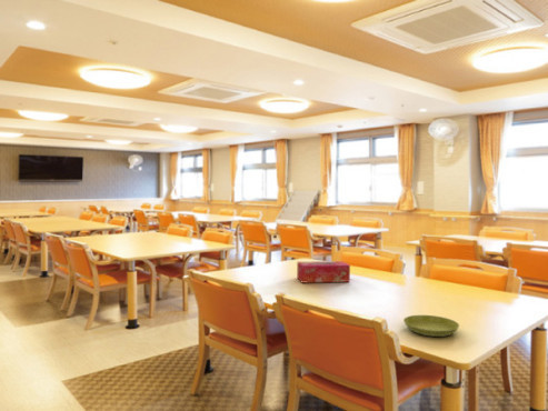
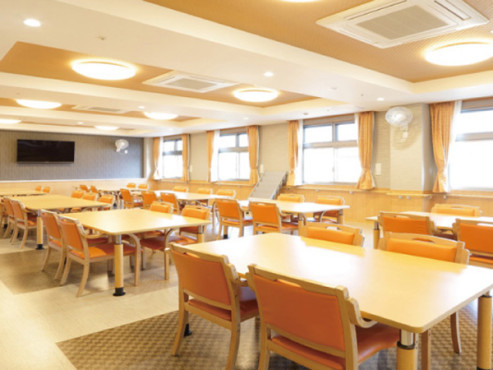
- saucer (430, 325)
- tissue box (322, 271)
